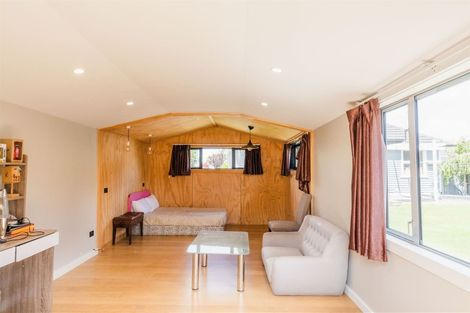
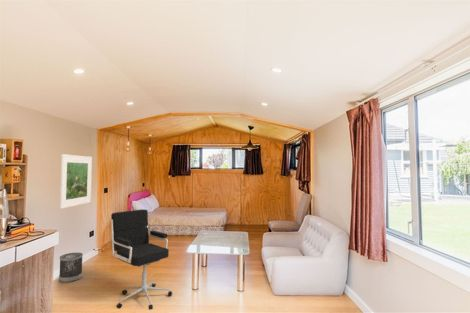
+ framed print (77, 180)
+ office chair (141, 254)
+ wastebasket (71, 266)
